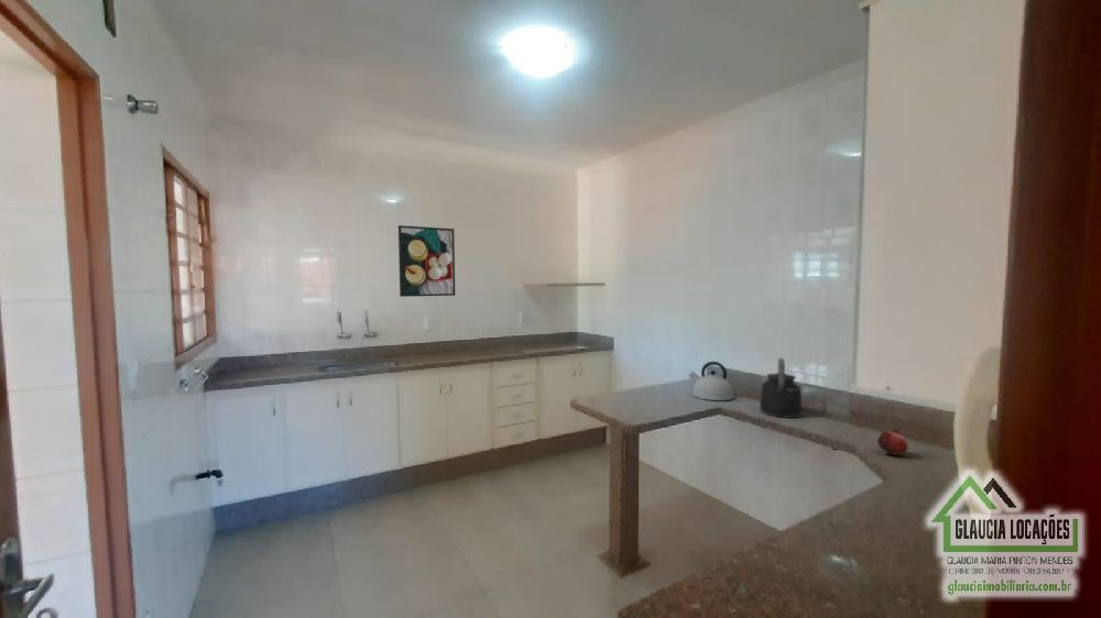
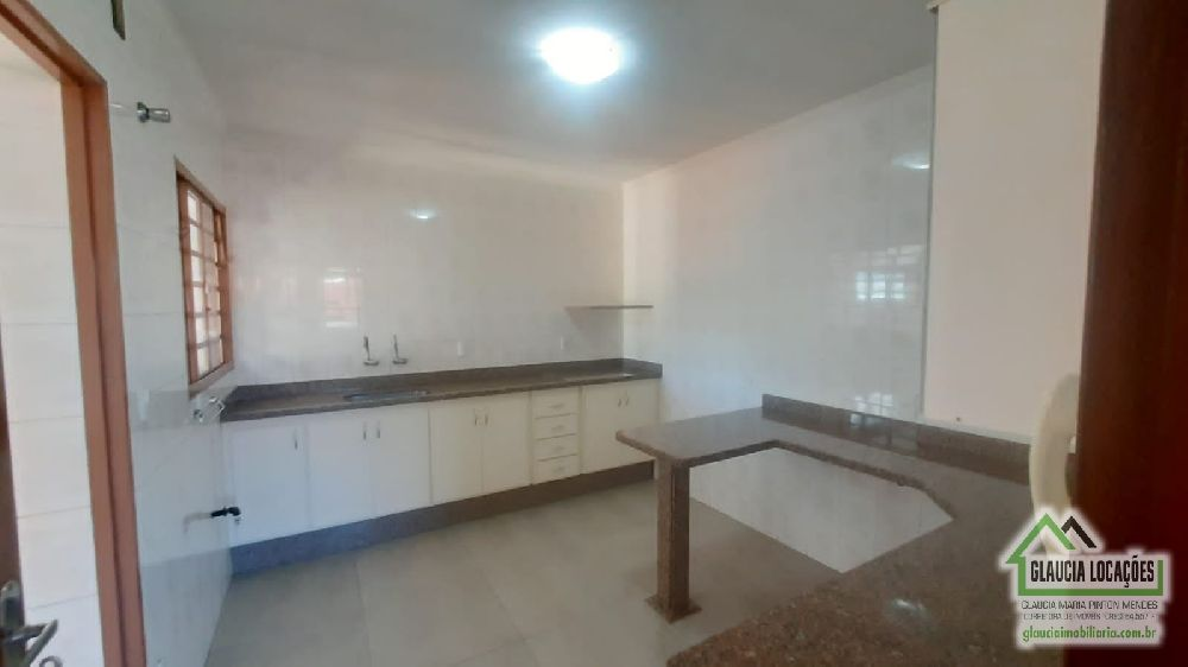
- kettle (781, 384)
- fruit (892, 440)
- kettle (710, 378)
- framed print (427, 262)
